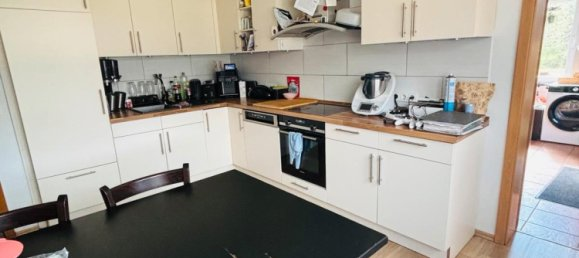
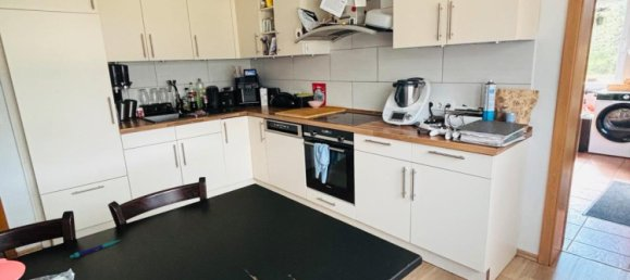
+ pen (96, 247)
